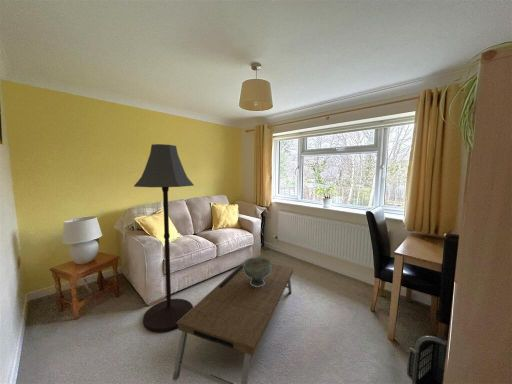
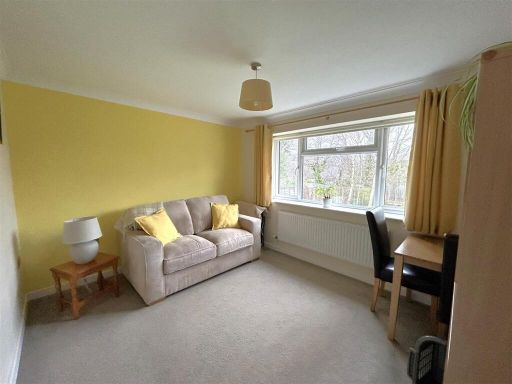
- floor lamp (166, 233)
- decorative bowl (257, 270)
- coffee table (248, 305)
